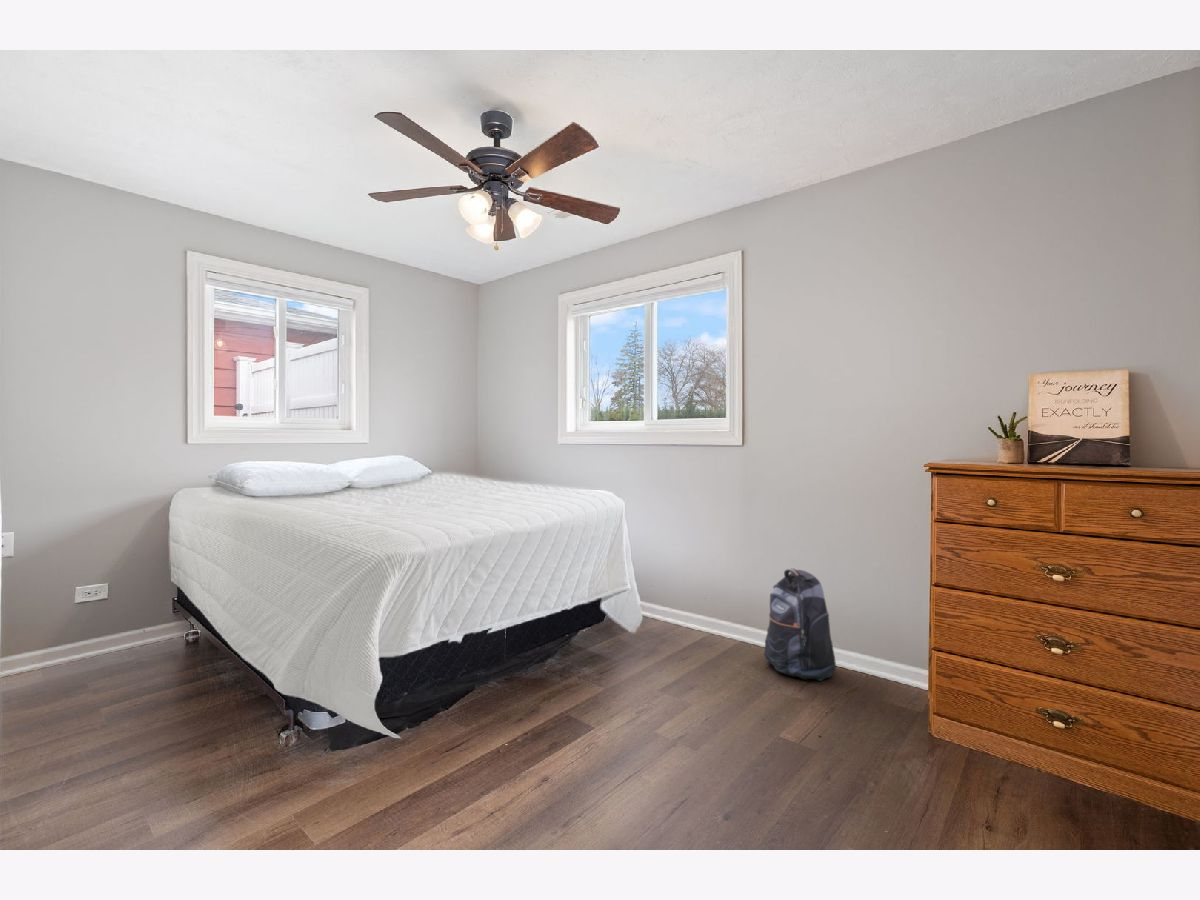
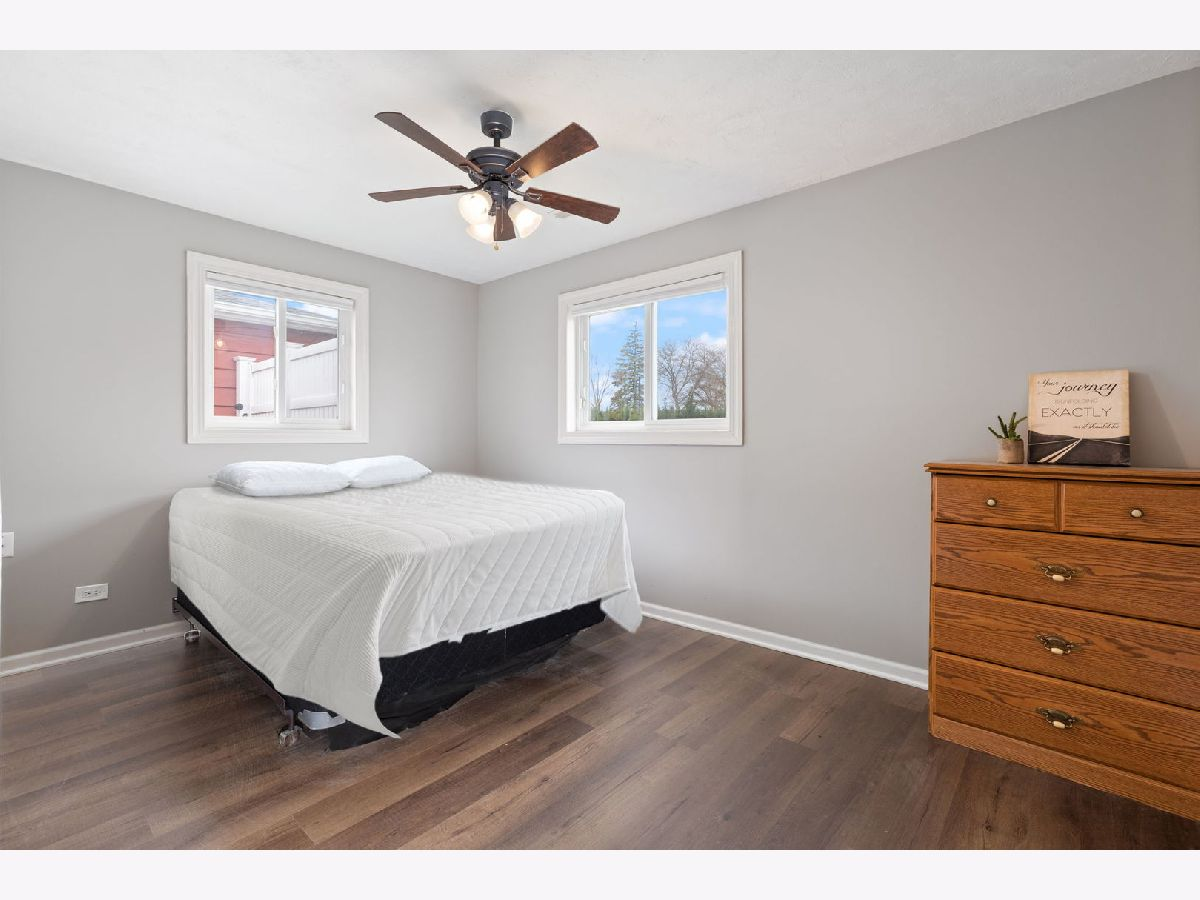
- backpack (799, 618)
